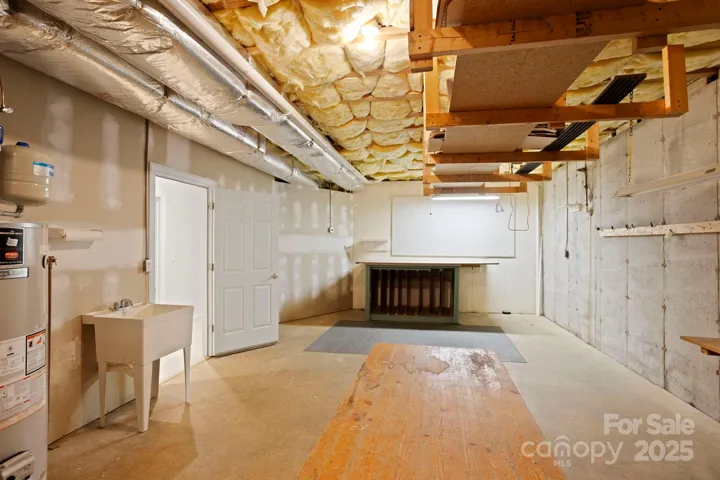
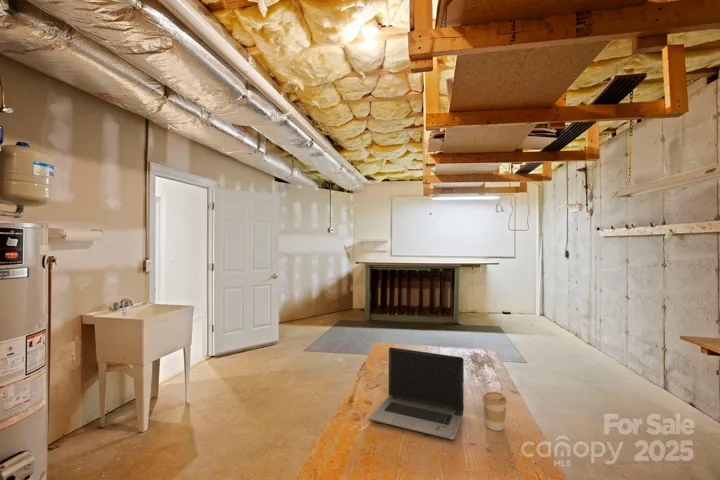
+ coffee cup (494, 410)
+ laptop computer (417, 389)
